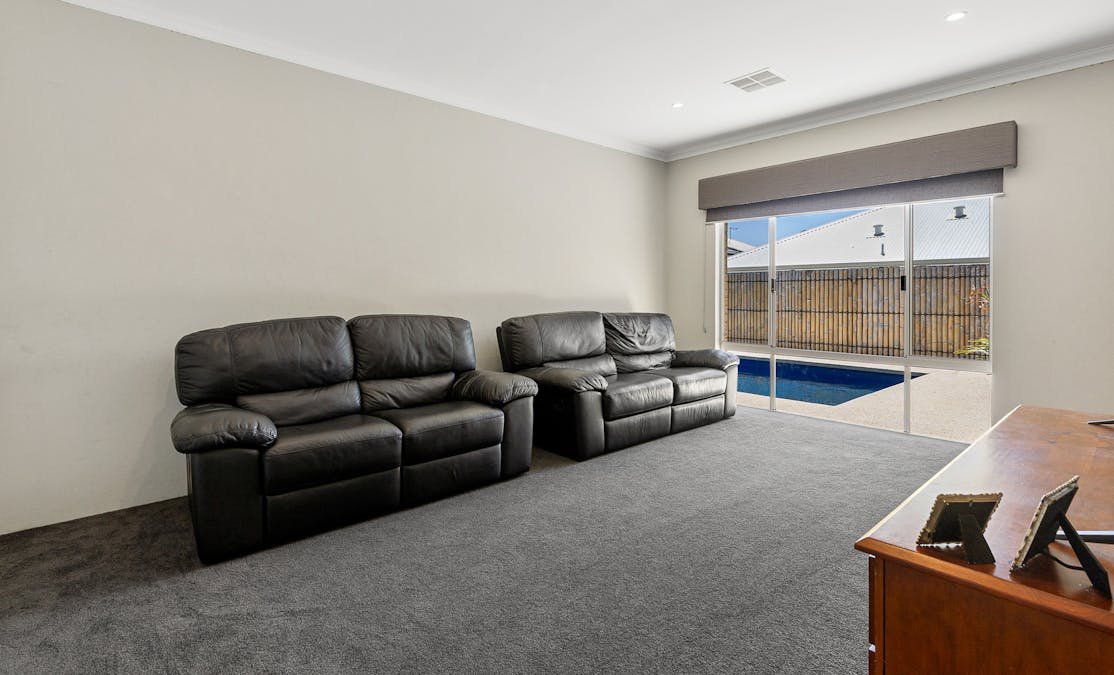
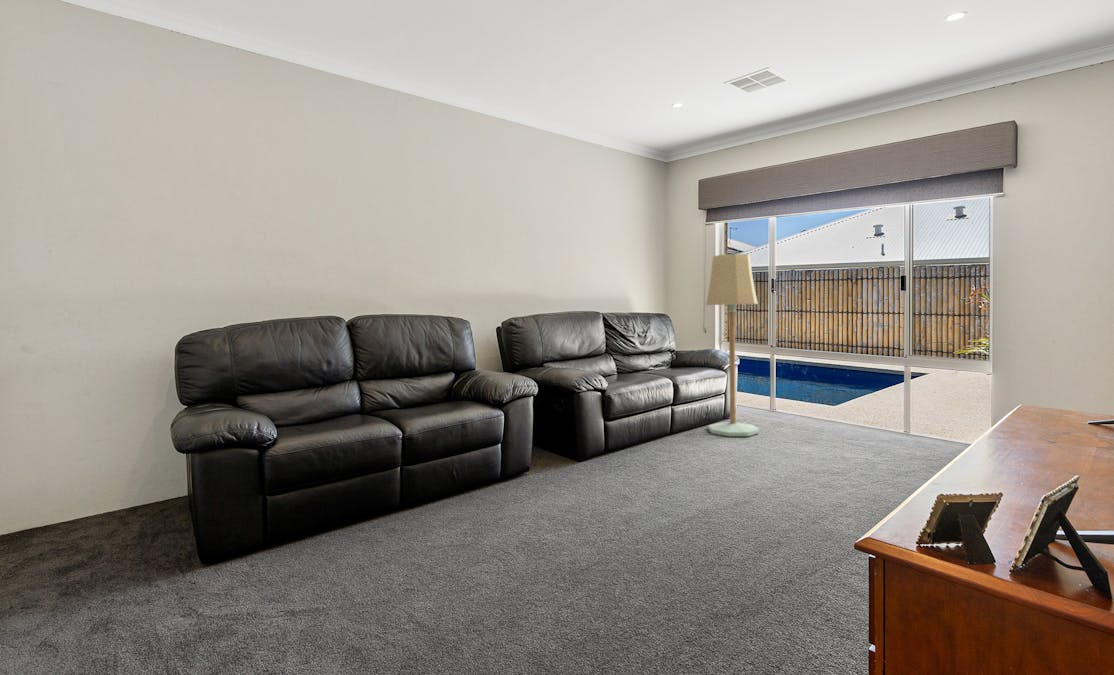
+ floor lamp (732, 344)
